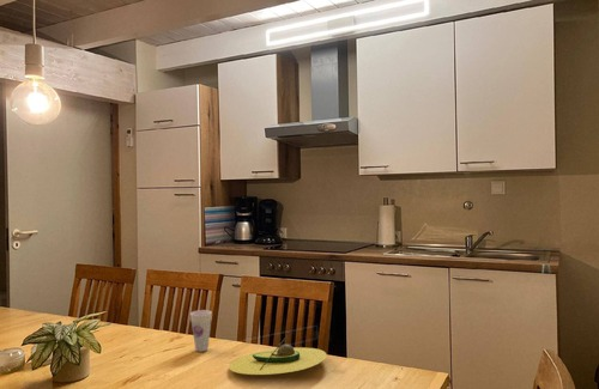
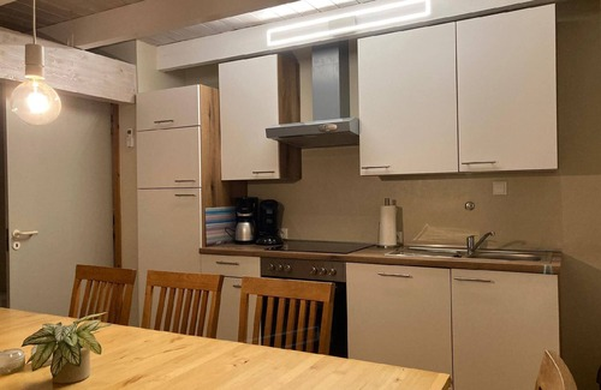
- cup (201, 330)
- avocado (278, 353)
